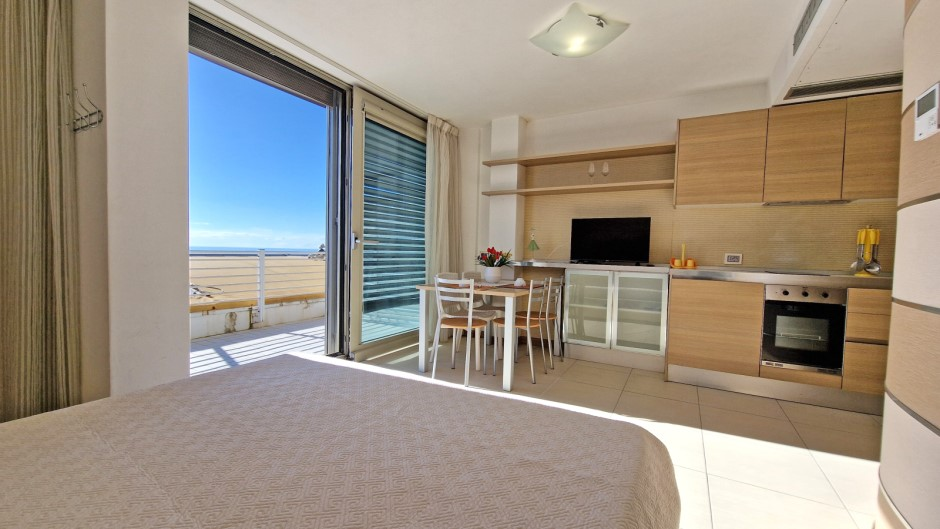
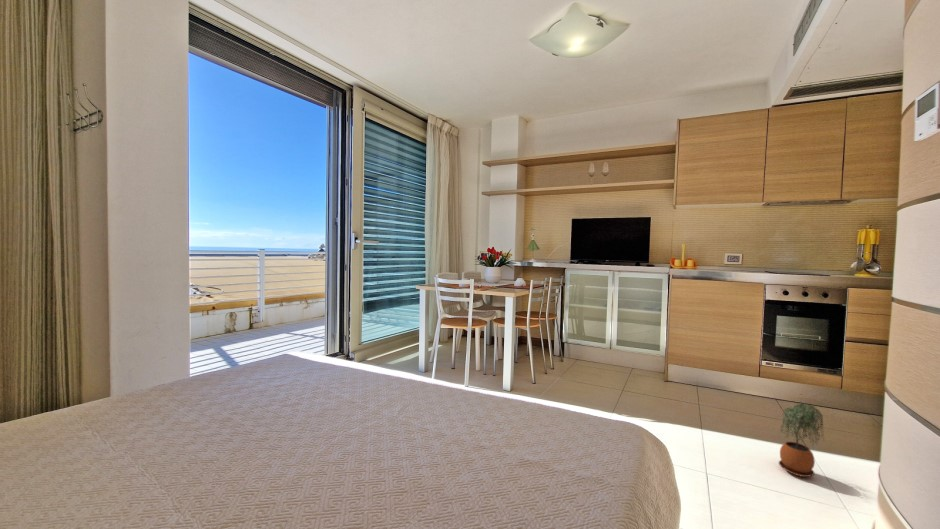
+ potted plant (800, 436)
